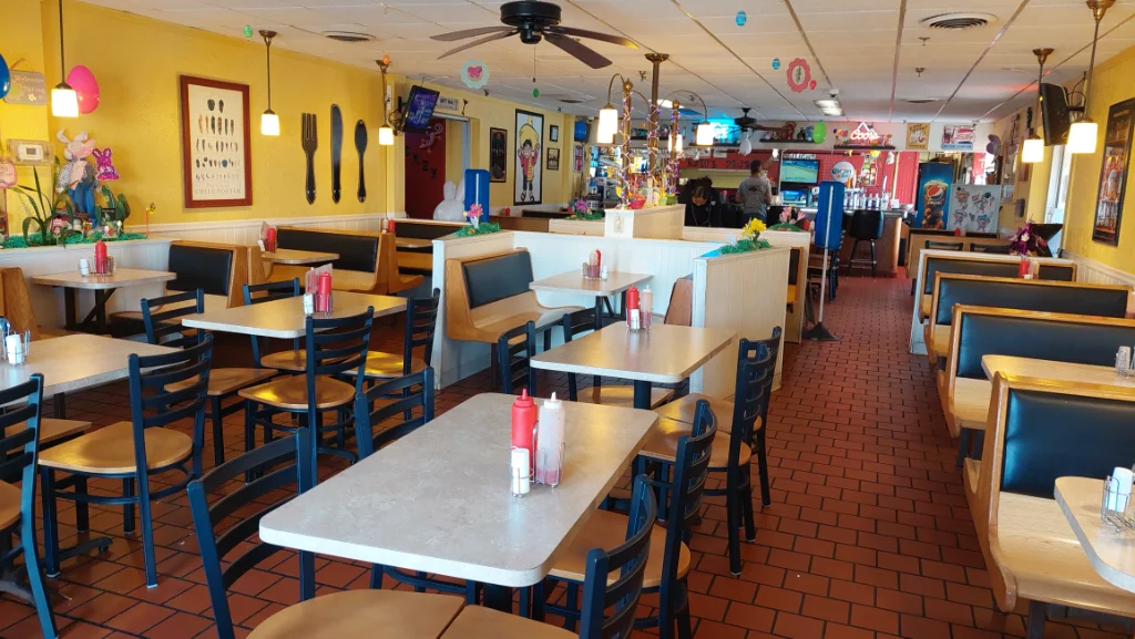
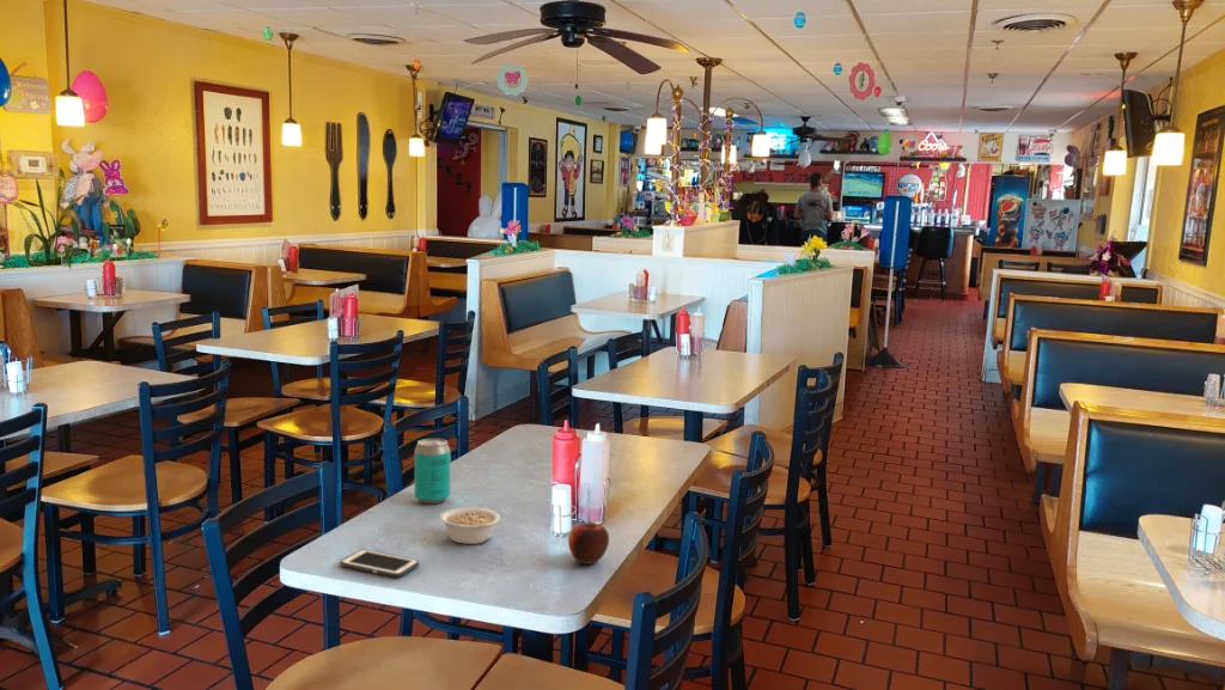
+ apple (587, 543)
+ beverage can (432, 470)
+ cell phone (379, 562)
+ legume (471, 525)
